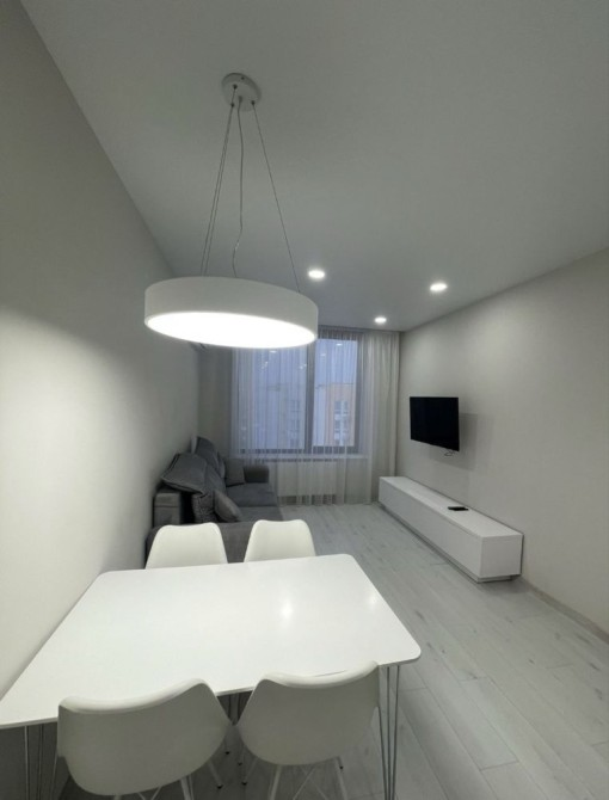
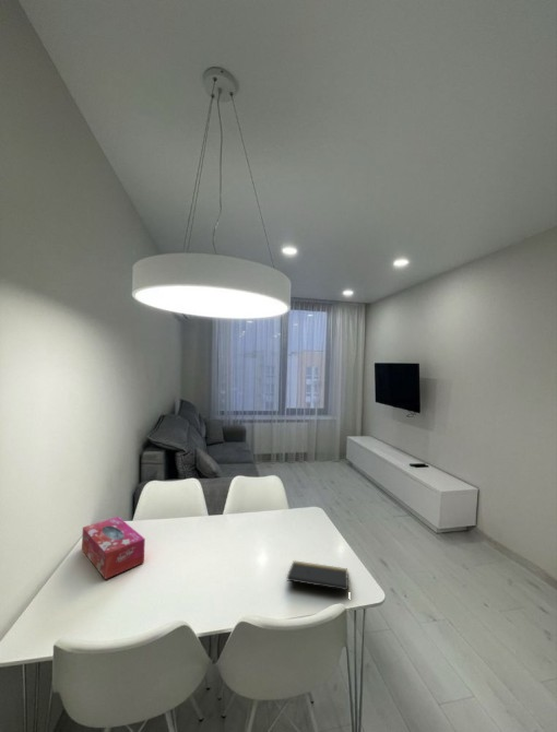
+ notepad (318, 574)
+ tissue box (111, 544)
